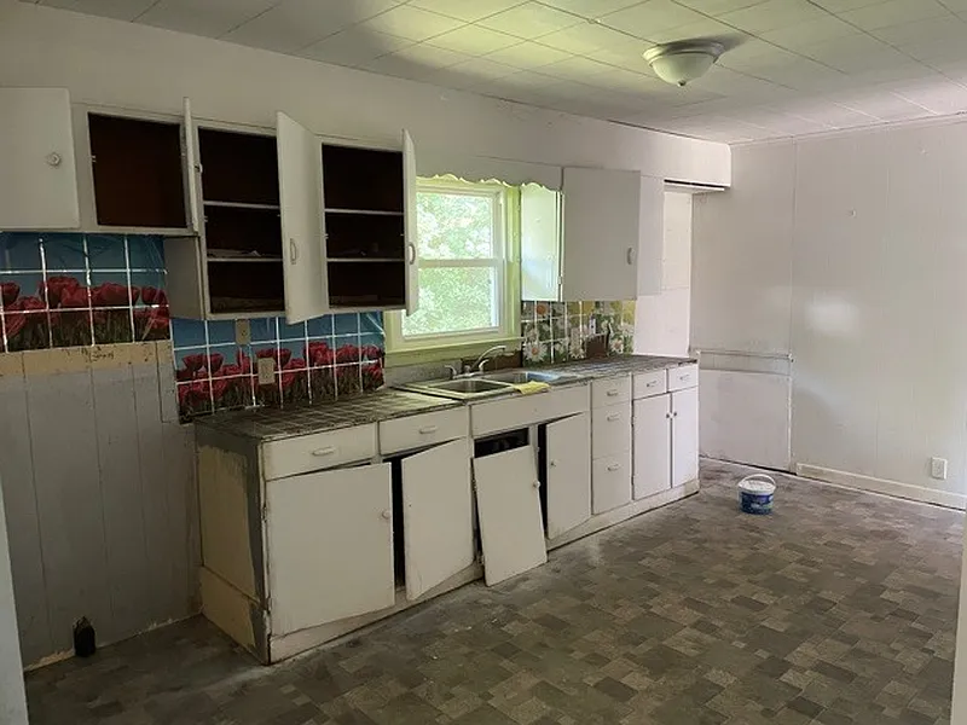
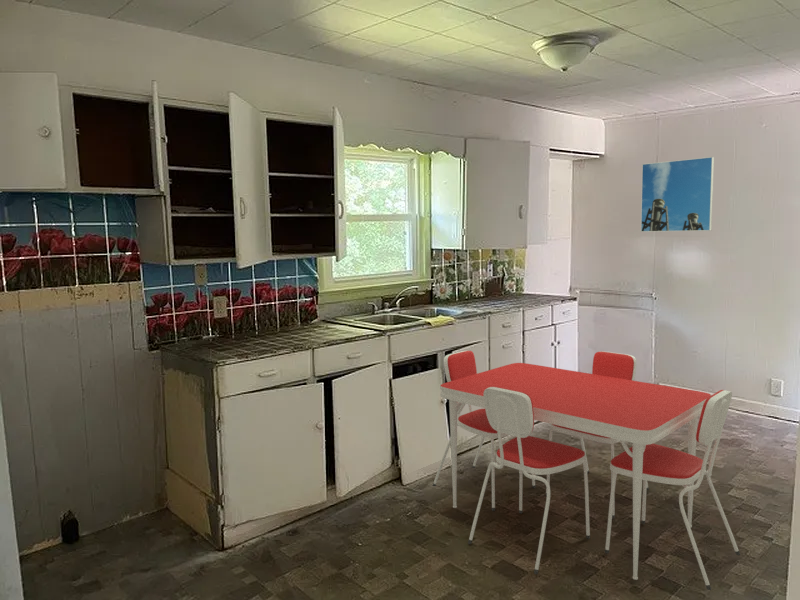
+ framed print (675, 196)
+ dining set (567, 445)
